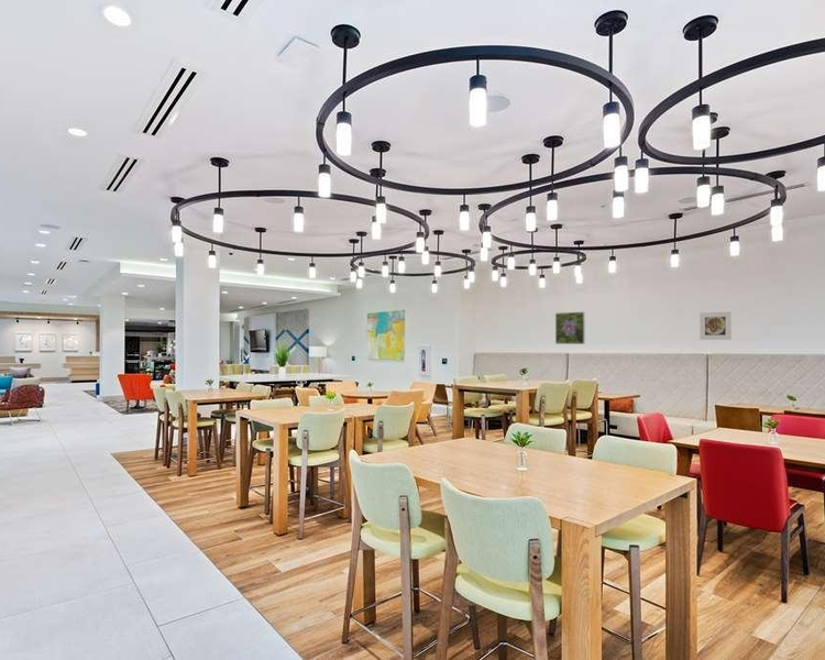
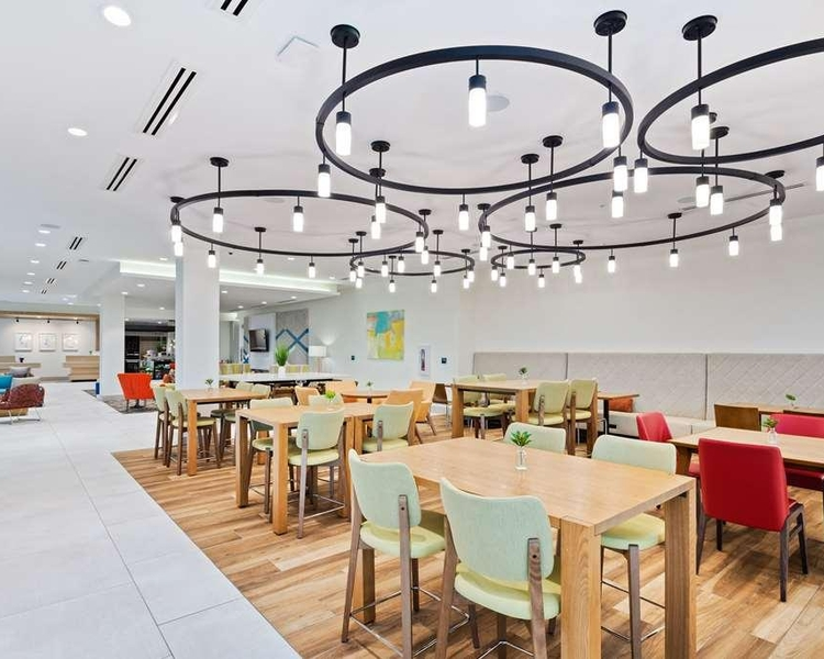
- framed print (570, 328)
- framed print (715, 326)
